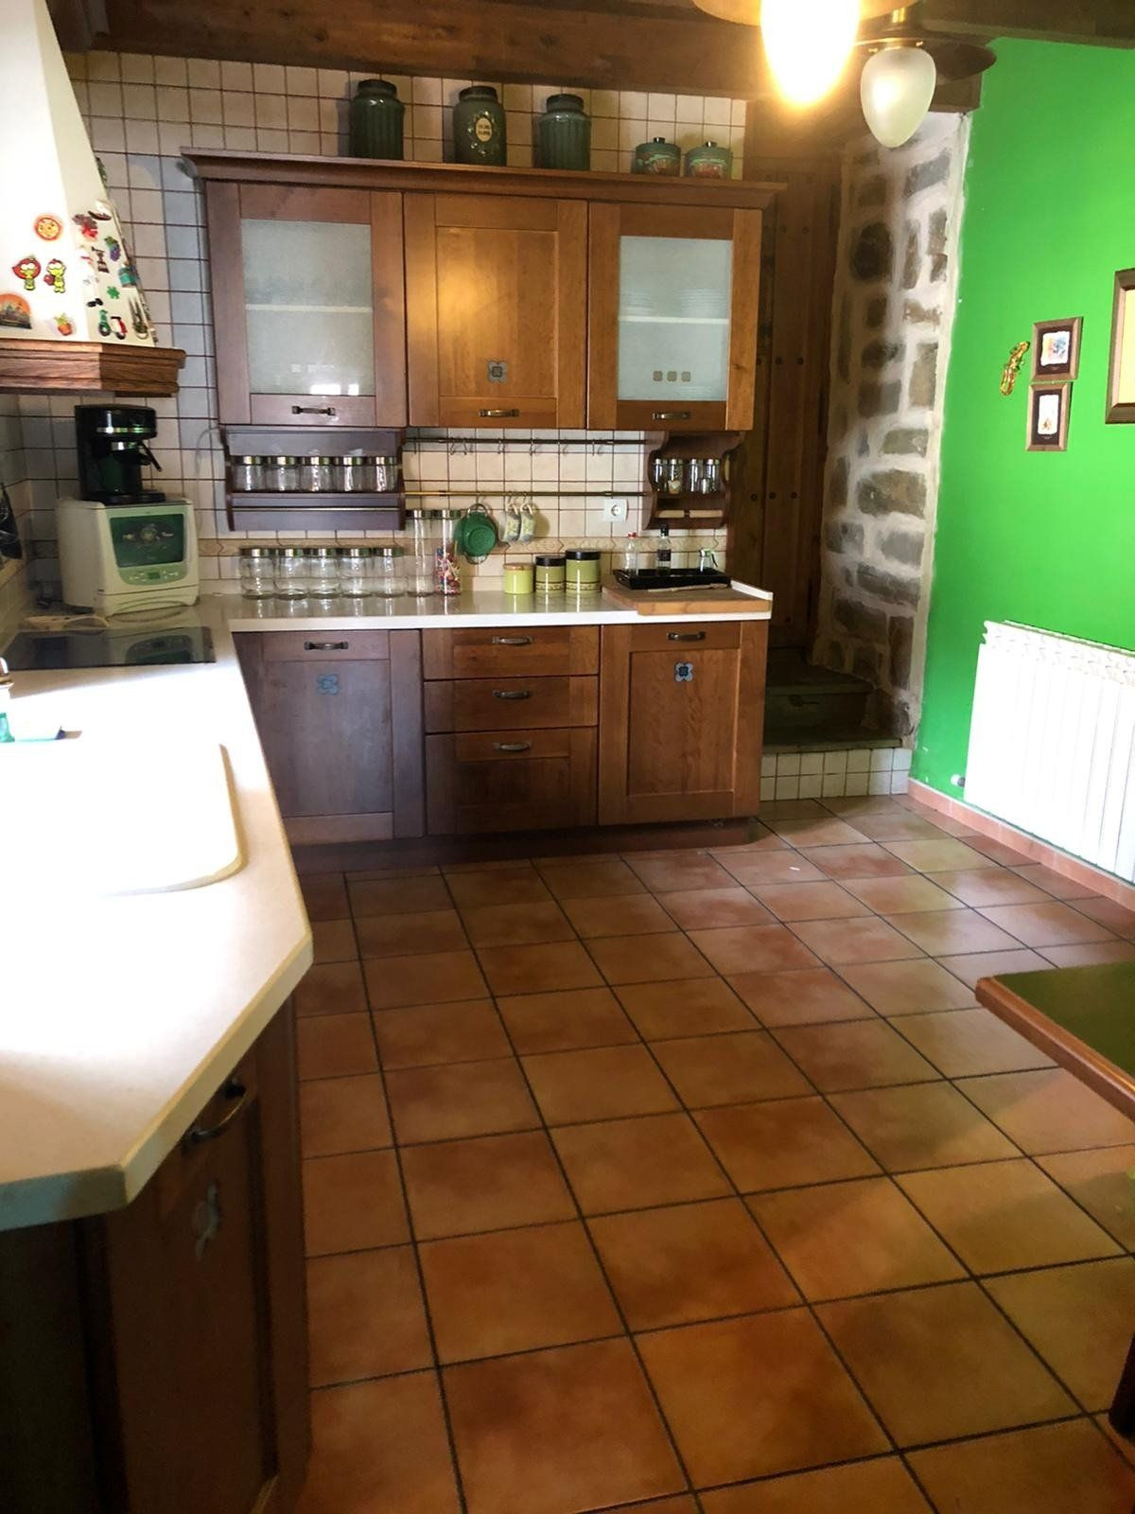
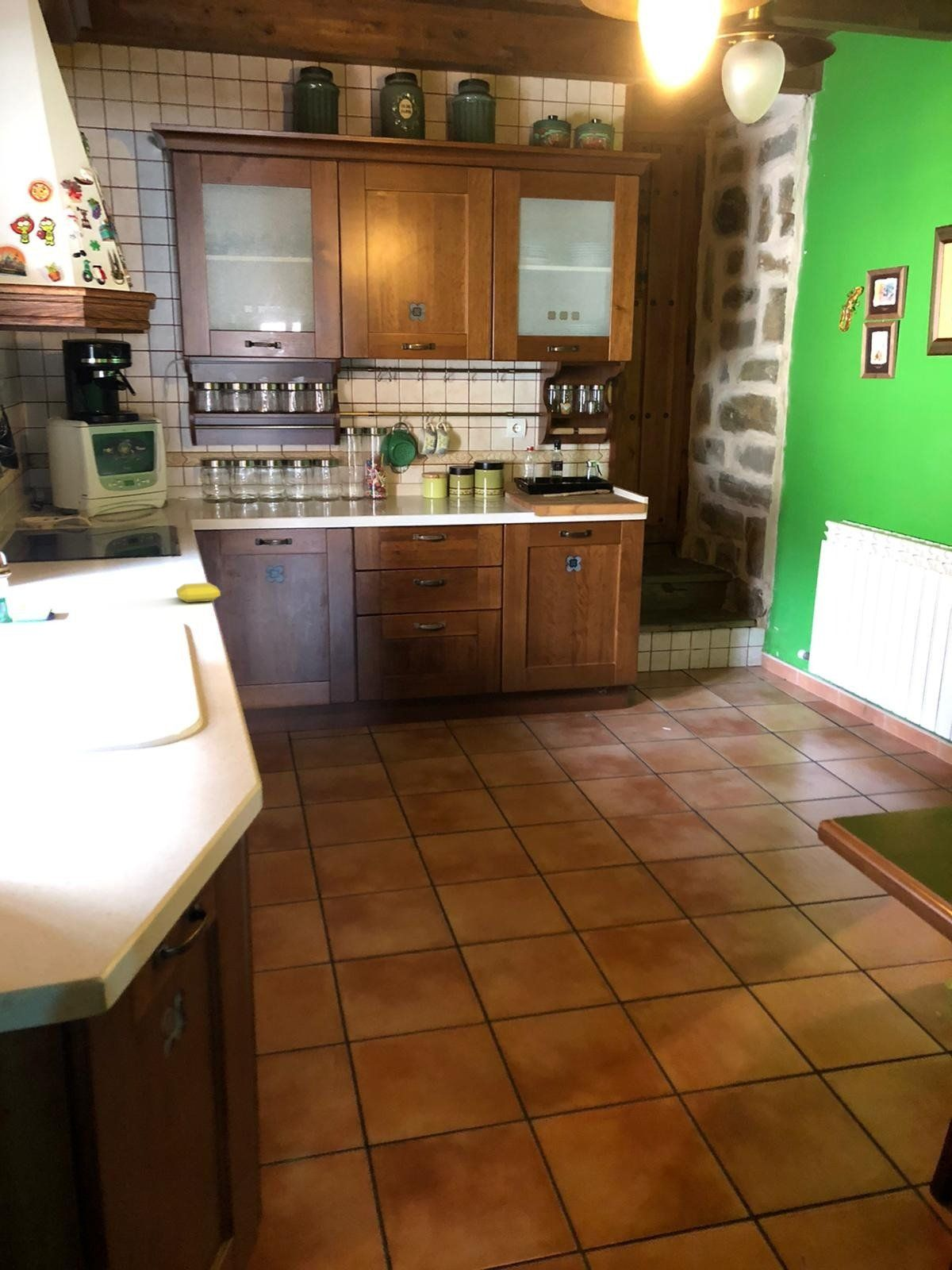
+ soap bar (198, 592)
